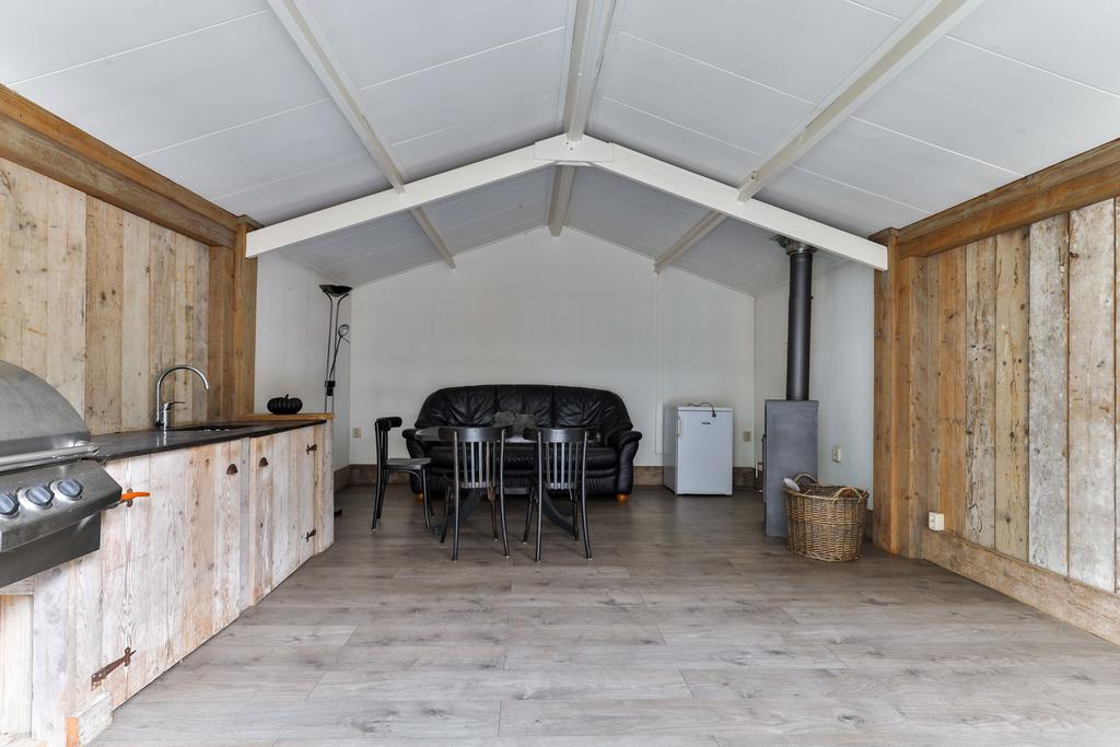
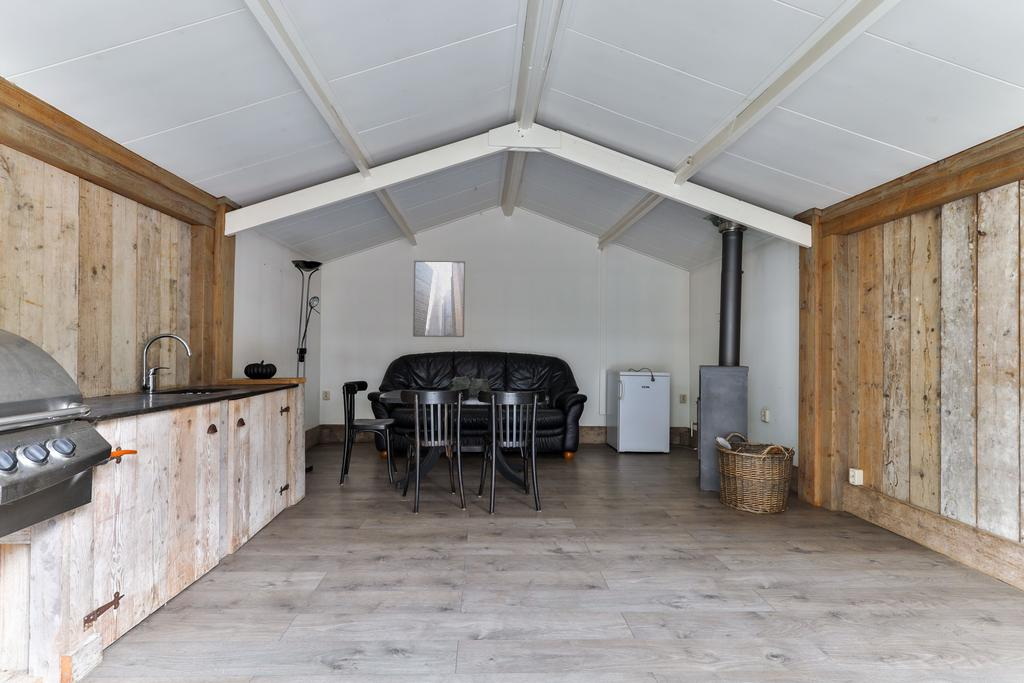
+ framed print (439, 298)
